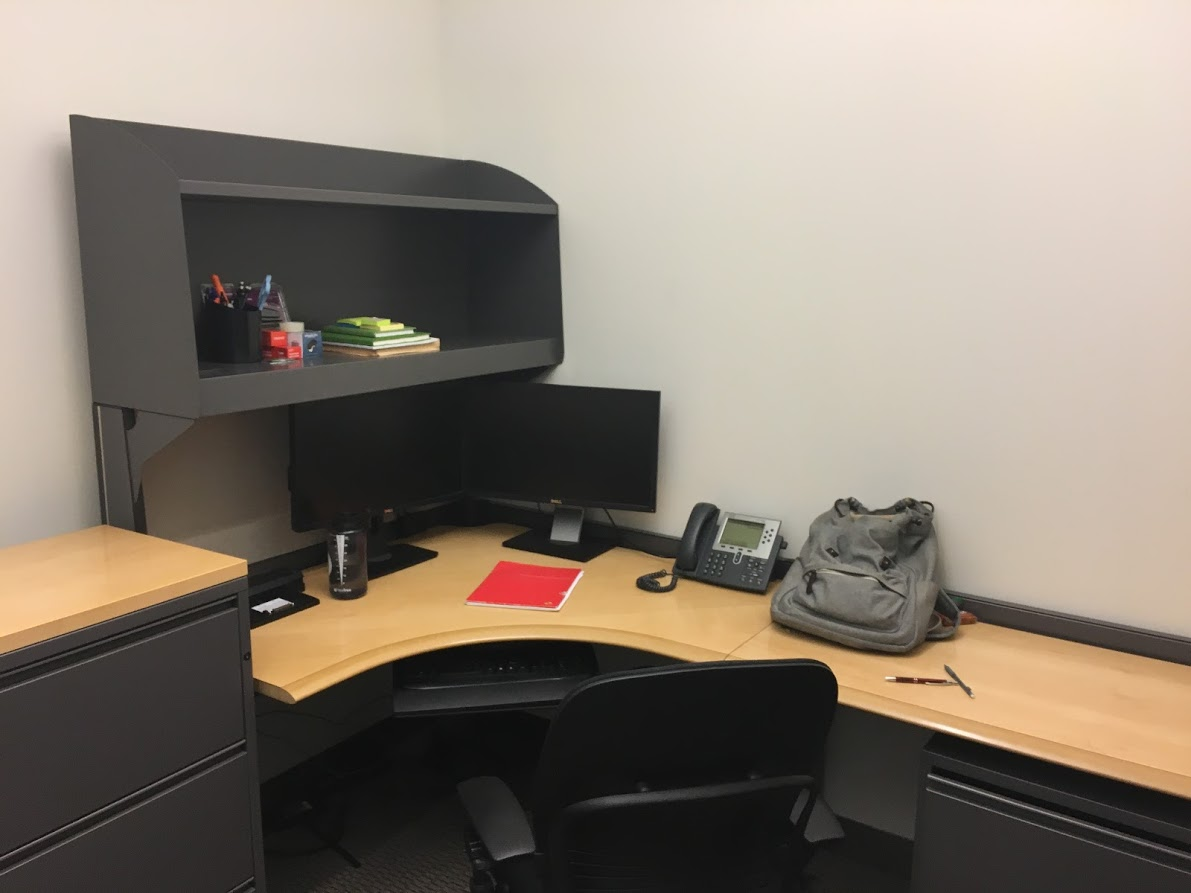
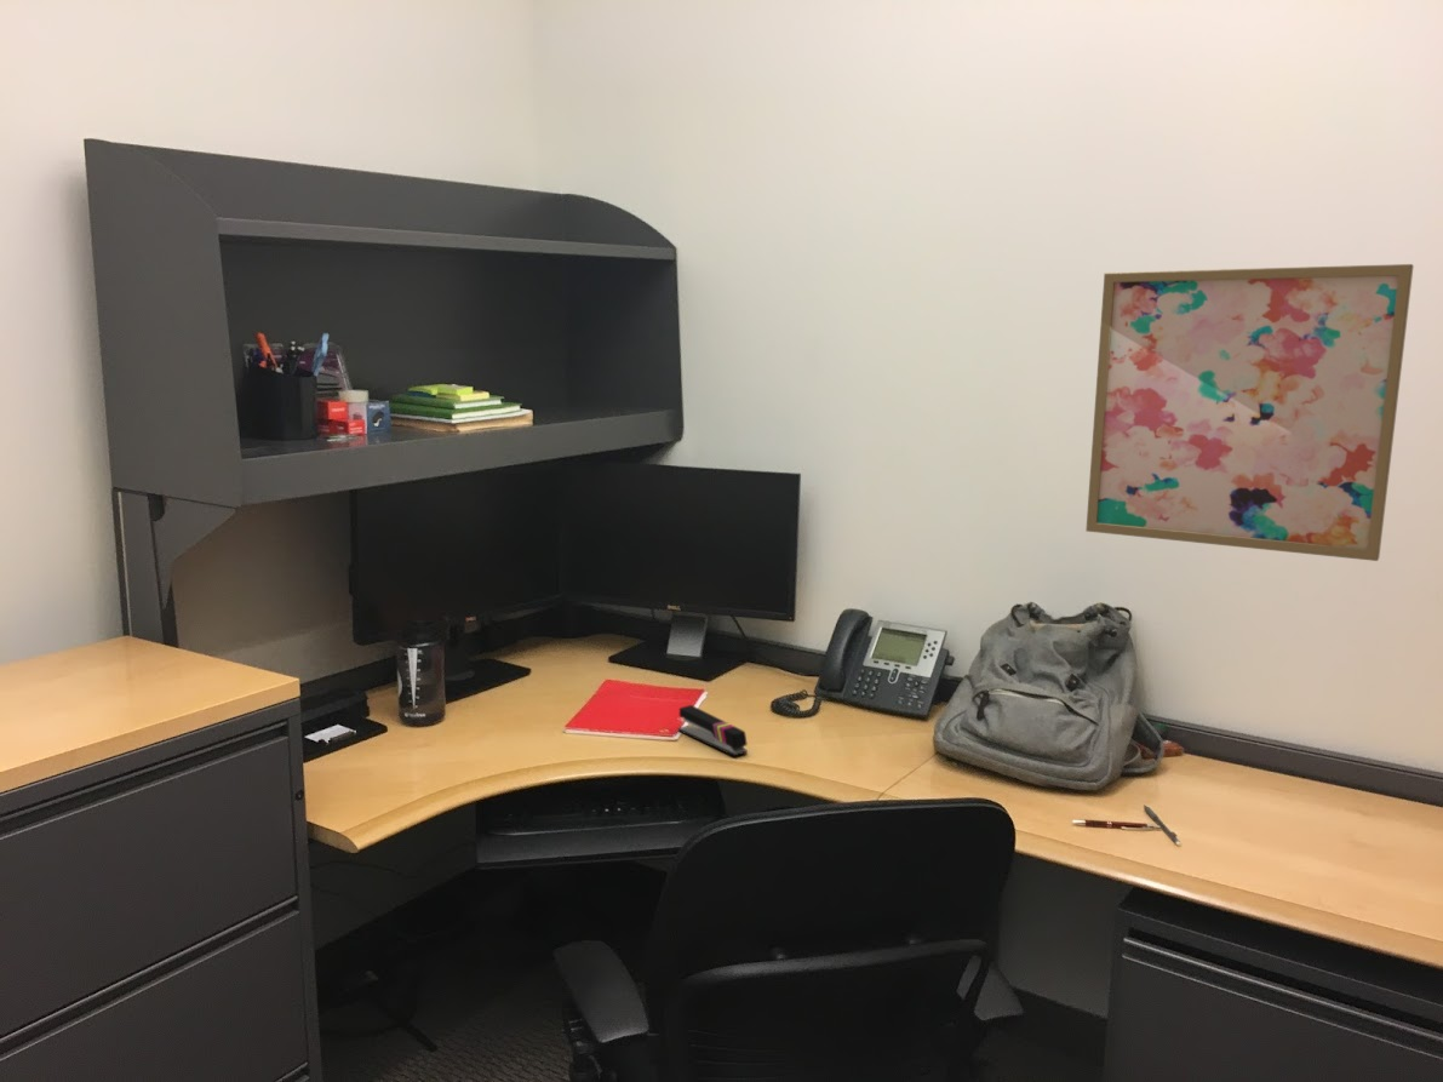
+ stapler (711, 729)
+ wall art (1236, 410)
